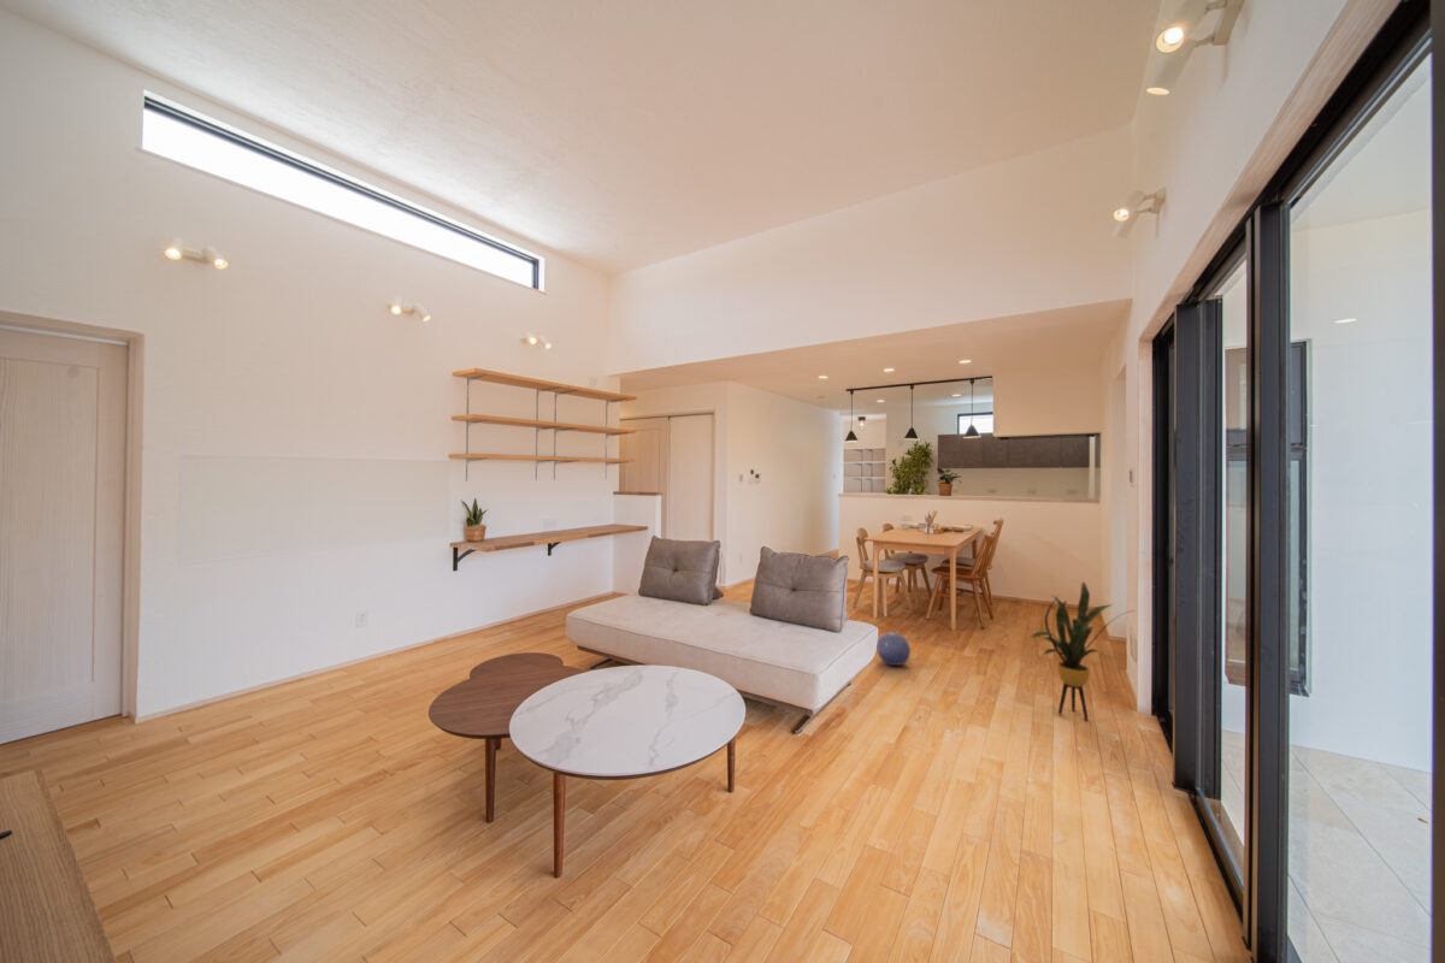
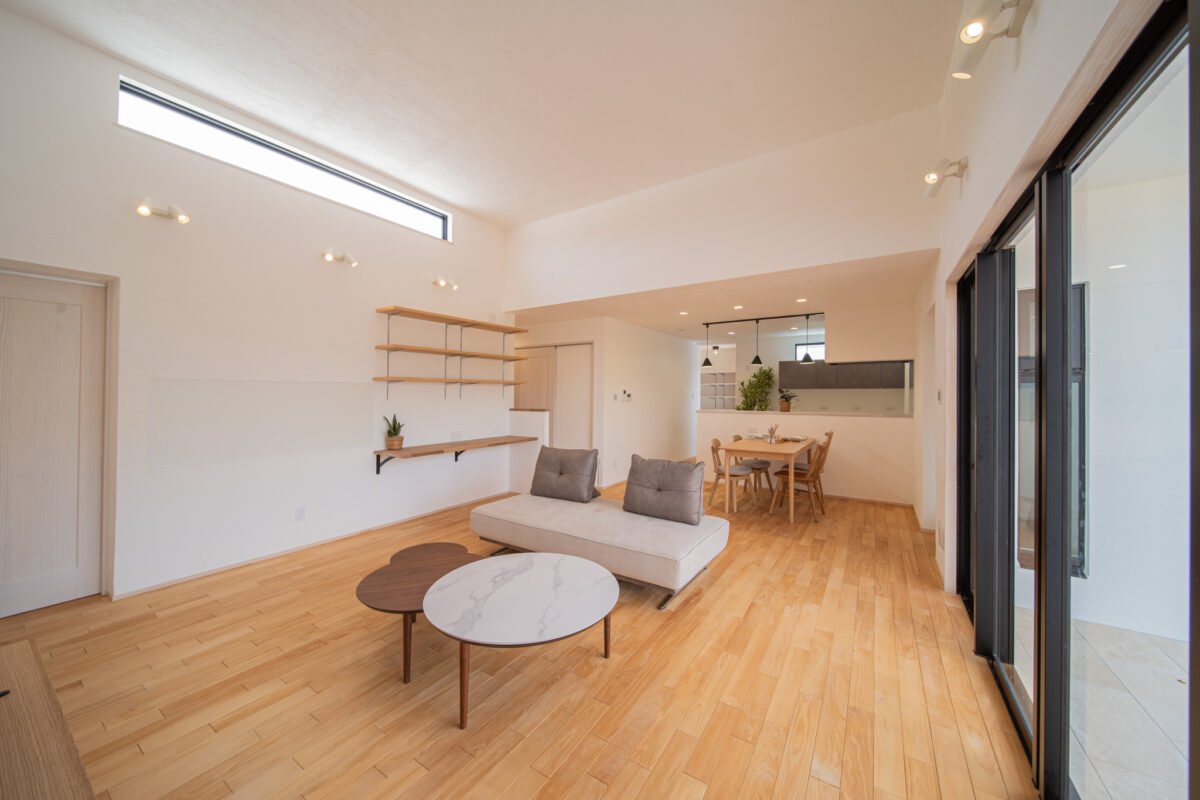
- ball (892, 648)
- house plant (1080, 651)
